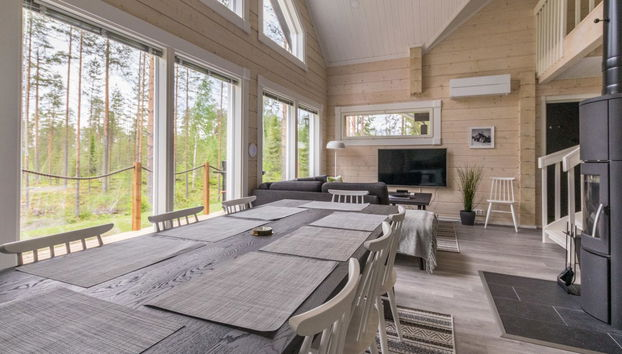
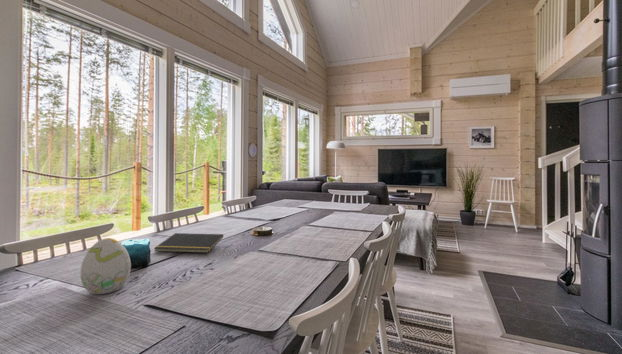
+ candle (135, 248)
+ notepad (190, 242)
+ decorative egg (106, 263)
